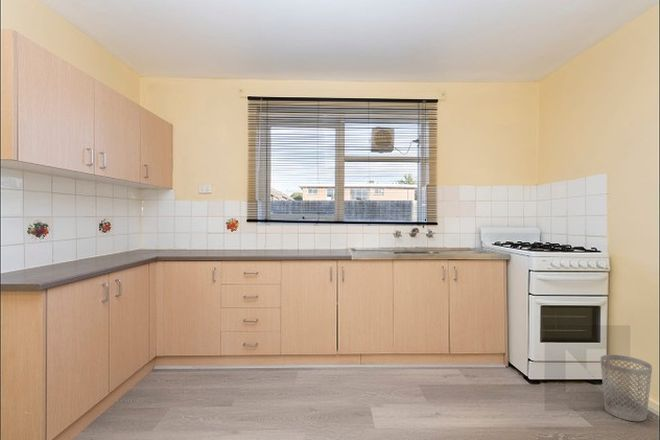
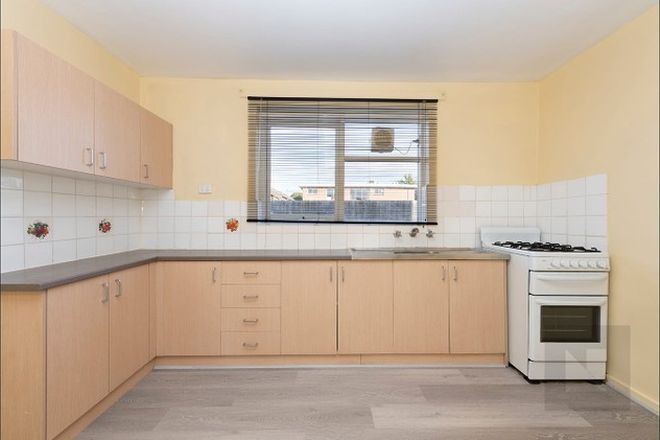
- wastebasket (625, 387)
